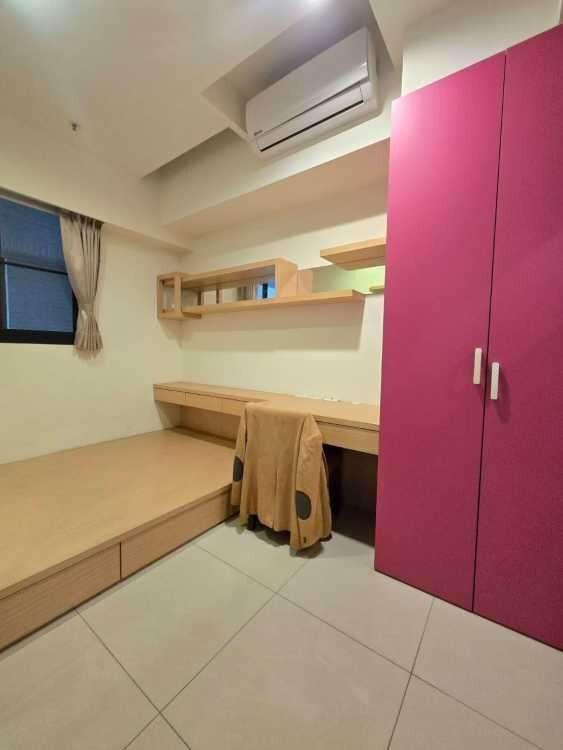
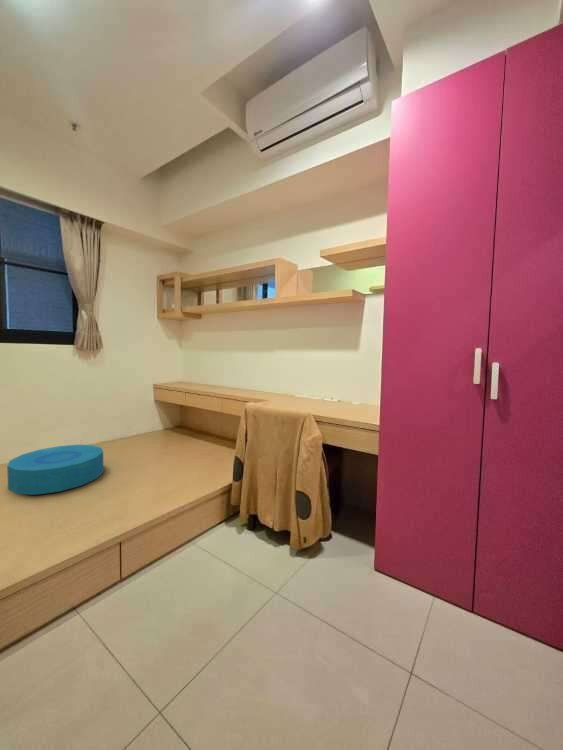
+ cushion (59, 466)
